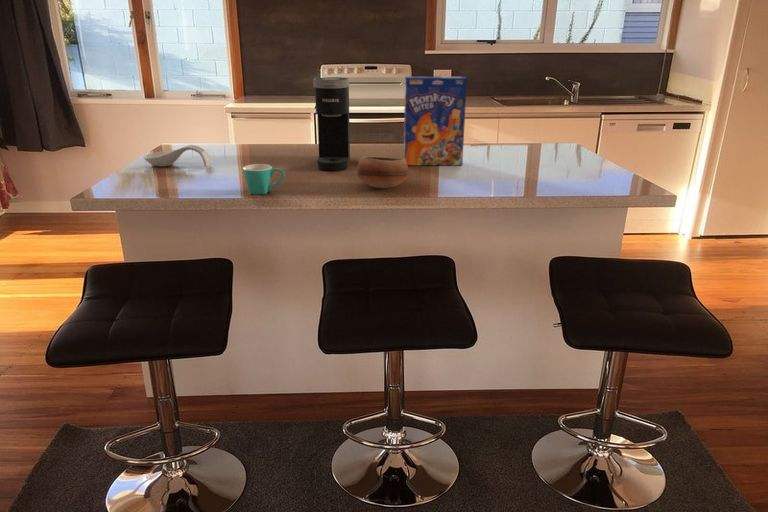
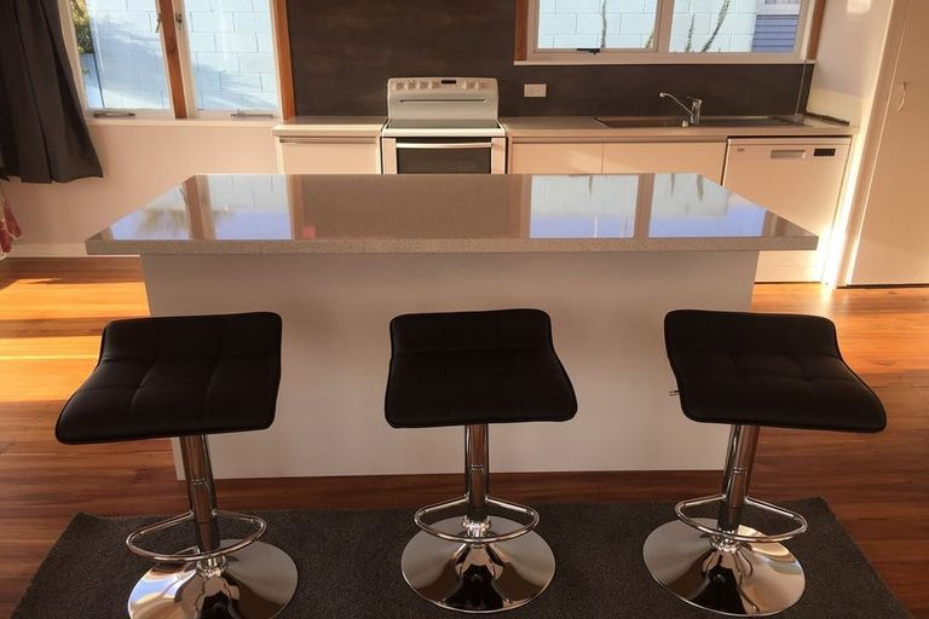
- spoon rest (177, 155)
- cereal box (434, 121)
- bowl (382, 171)
- coffee maker (333, 121)
- mug (264, 179)
